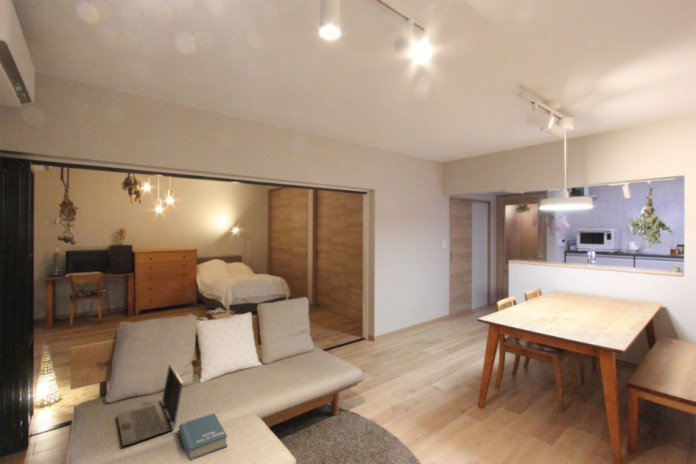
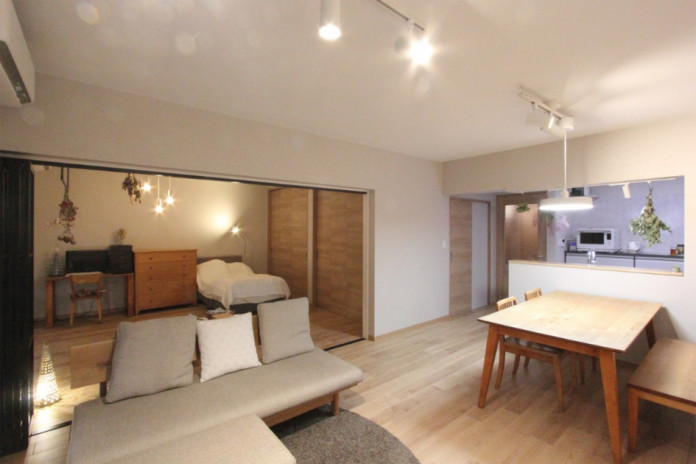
- book (202, 435)
- laptop computer (149, 404)
